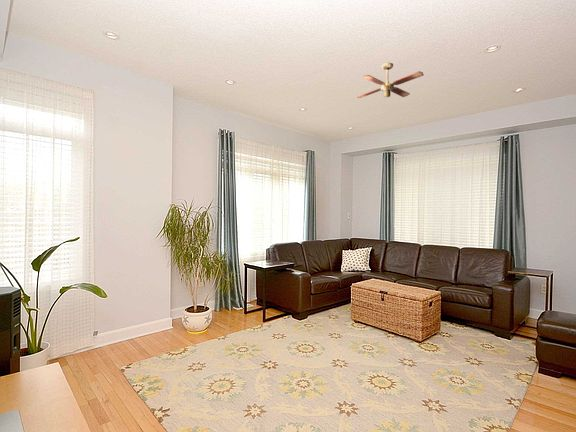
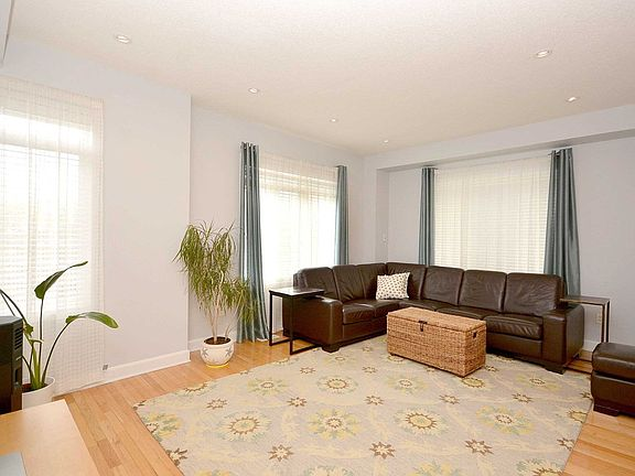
- ceiling fan (387, 81)
